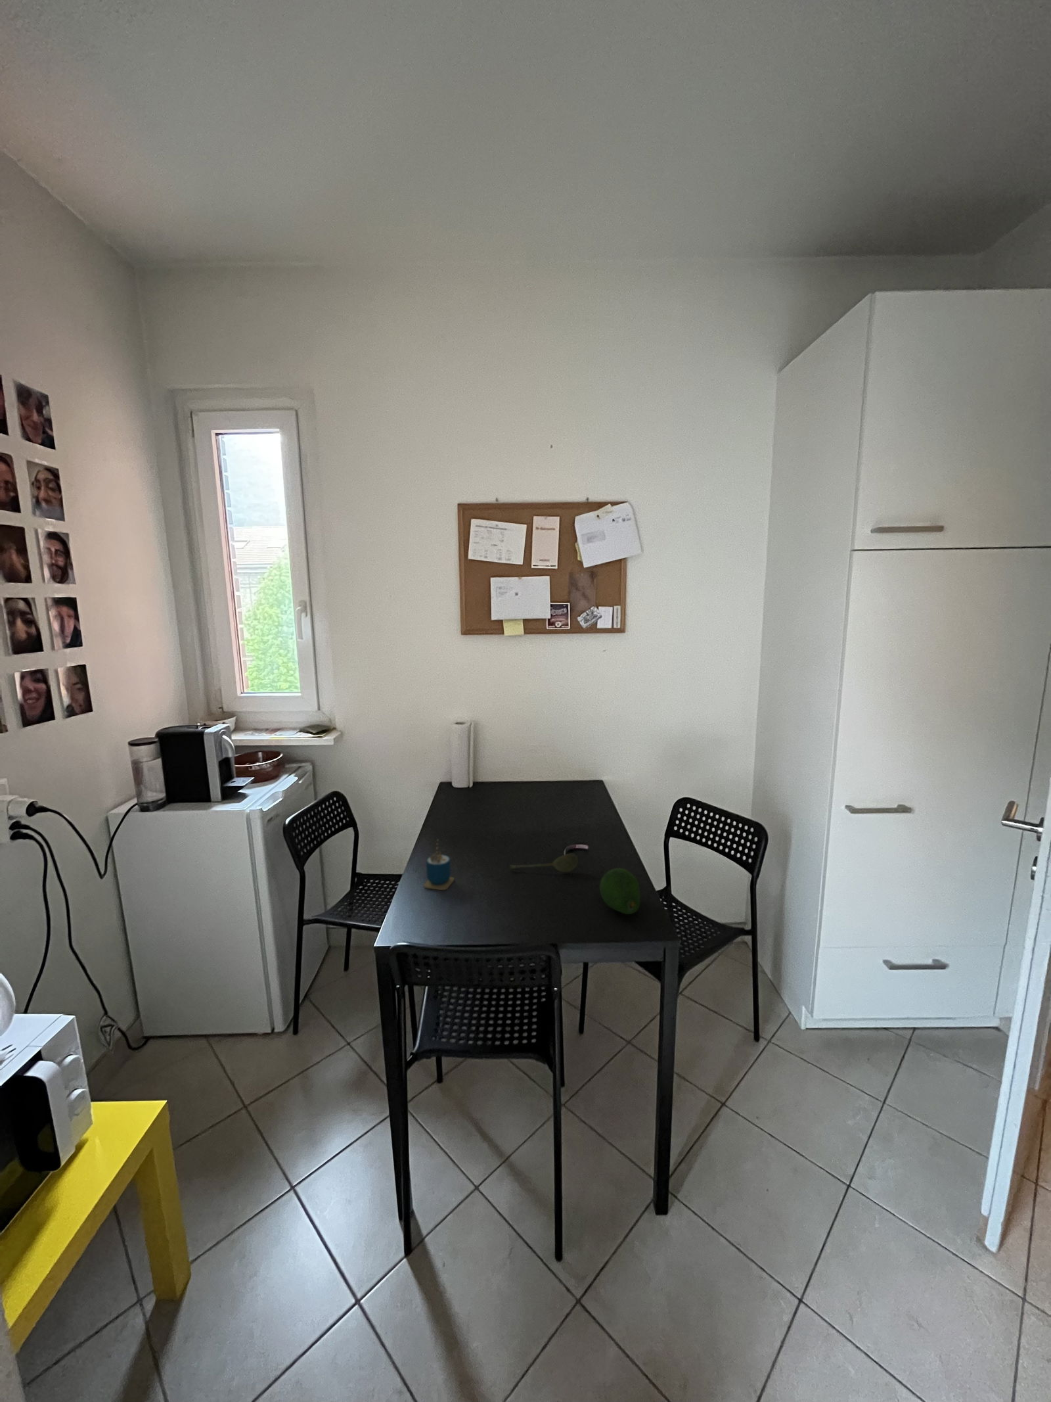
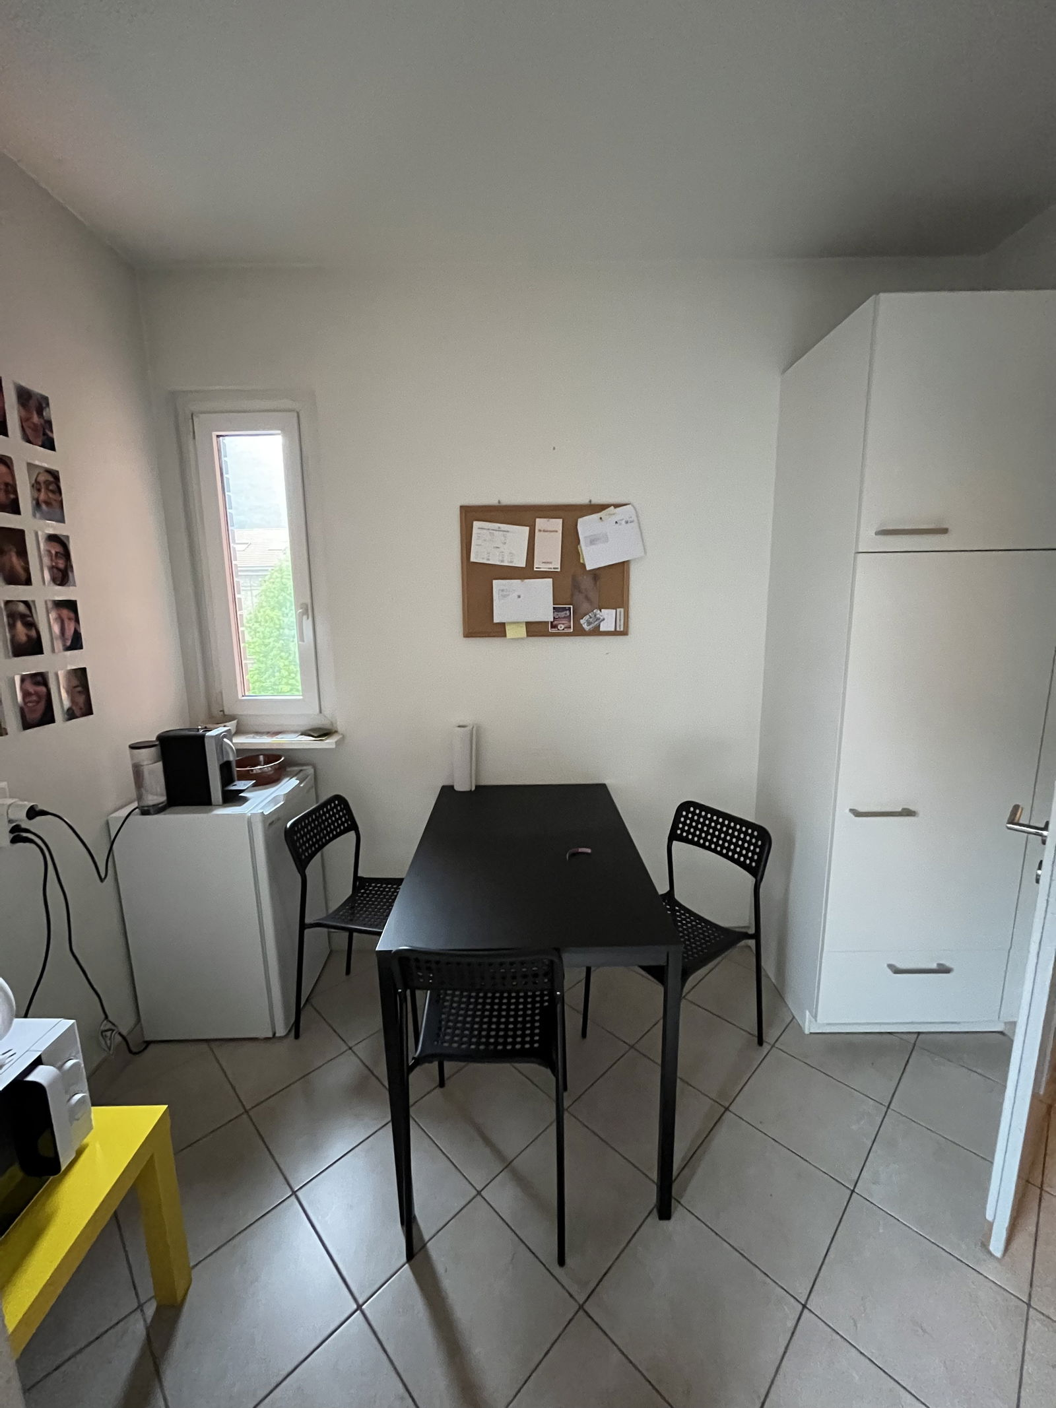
- fruit (620, 892)
- soupspoon (543, 864)
- cup (438, 863)
